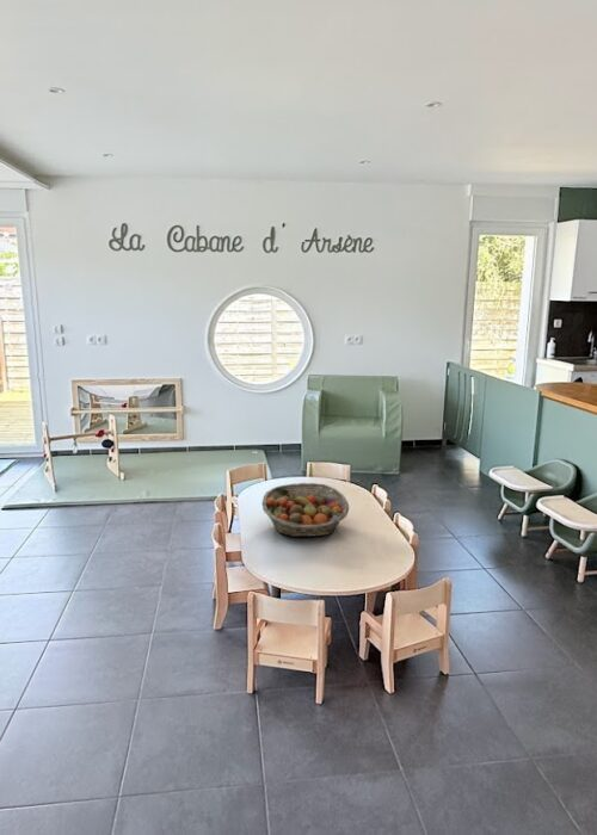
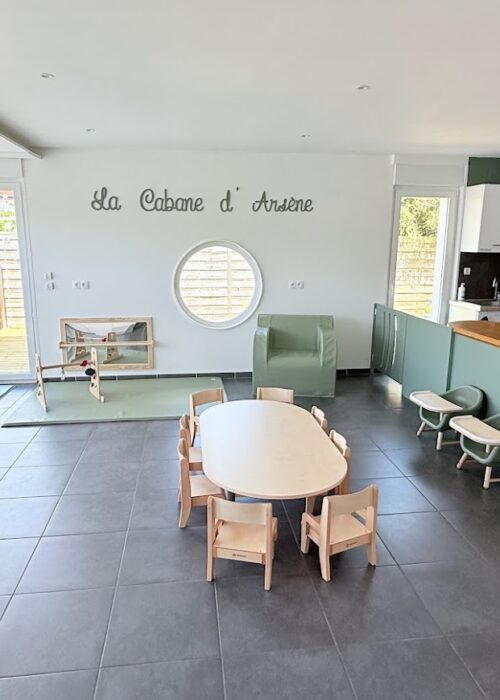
- fruit basket (304, 509)
